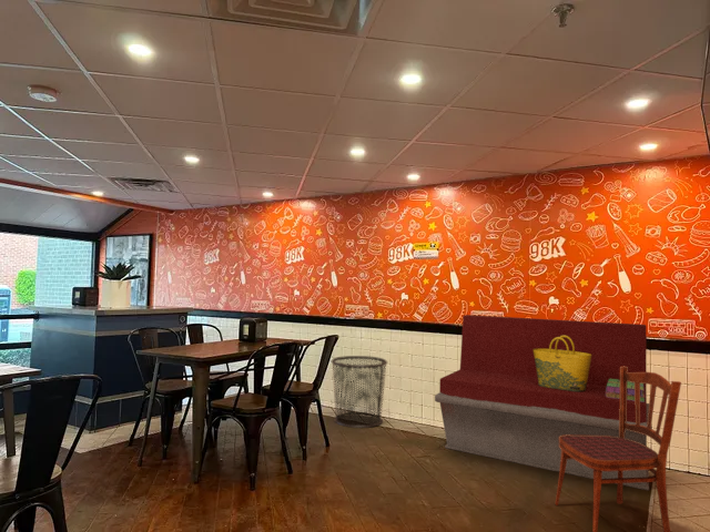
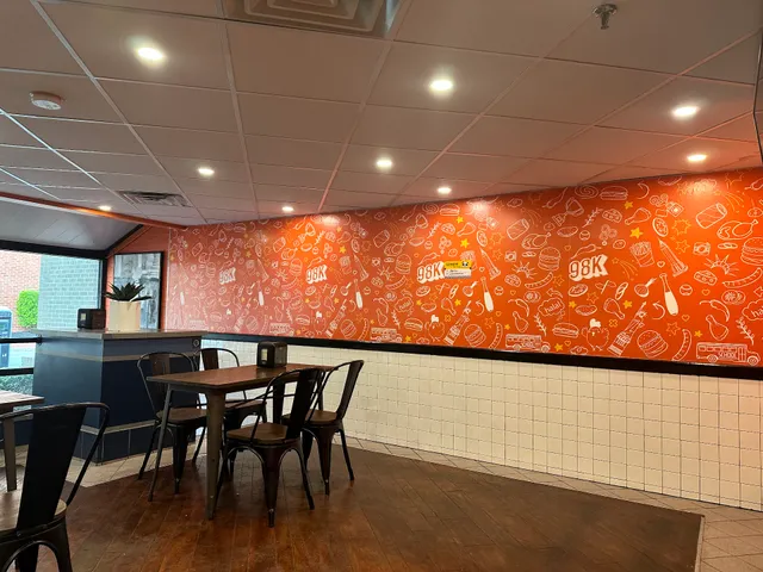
- tote bag (561, 361)
- bench (540, 391)
- stack of books (627, 389)
- waste bin (358, 390)
- dining chair (612, 446)
